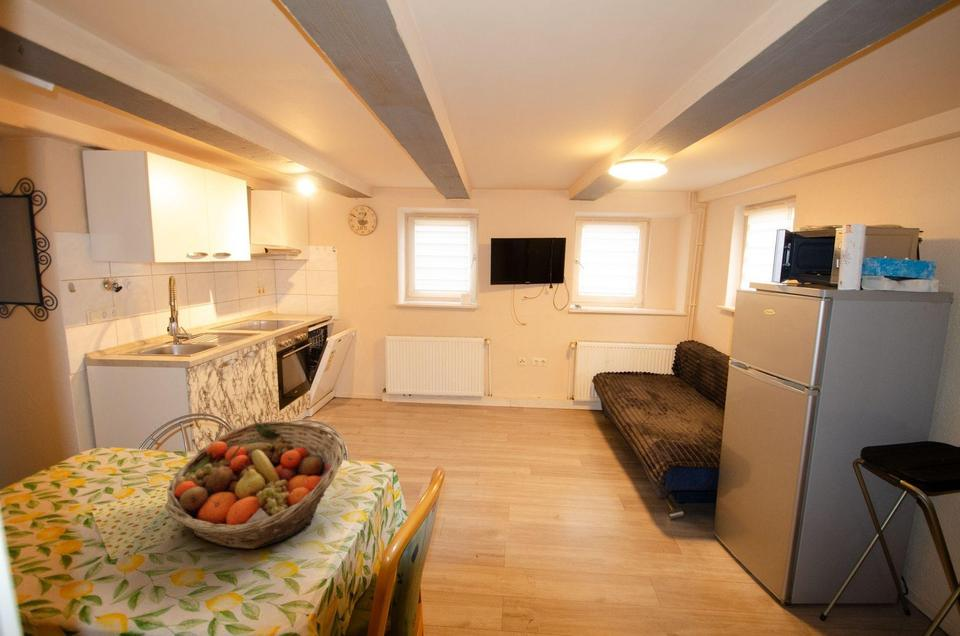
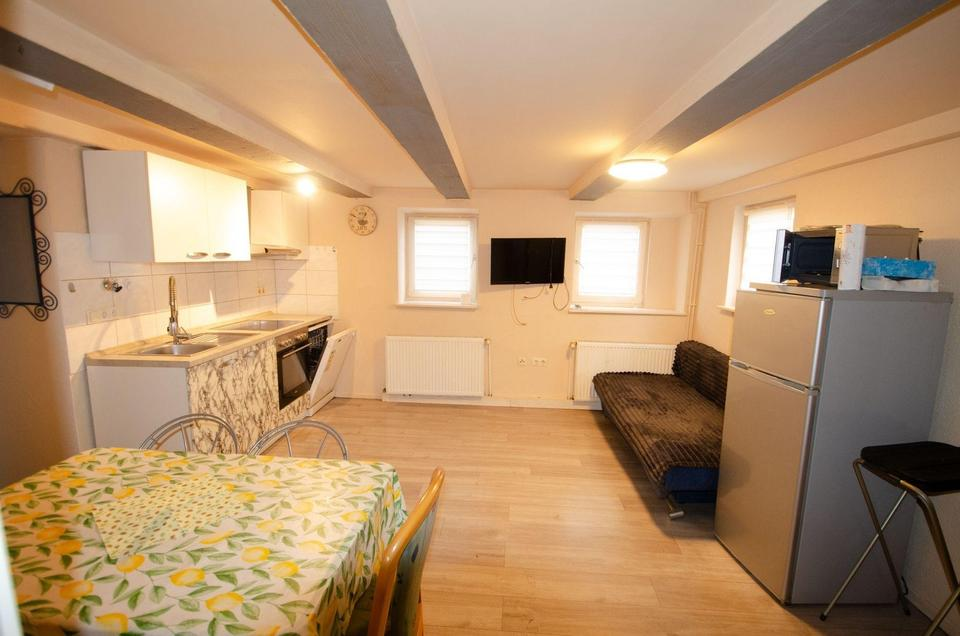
- fruit basket (260, 478)
